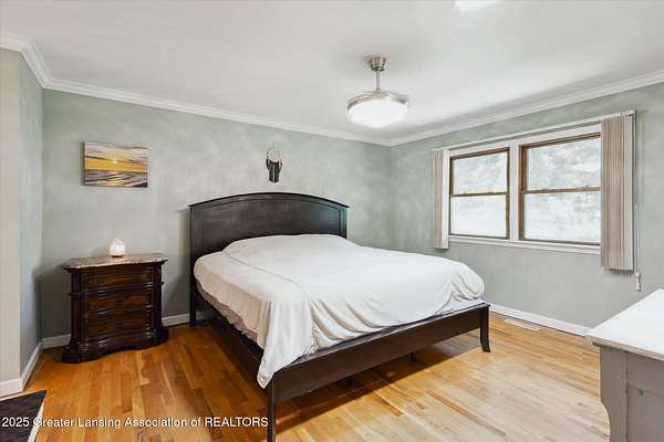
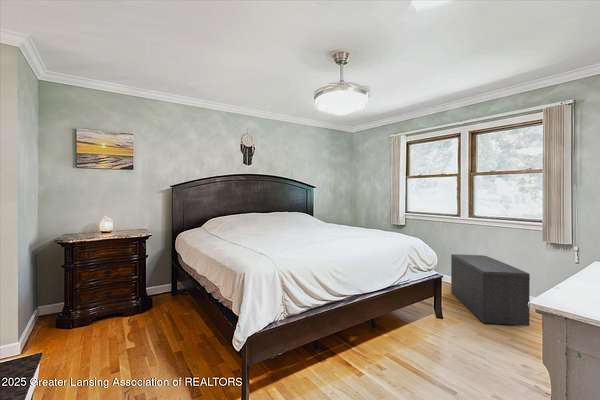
+ bench (484, 284)
